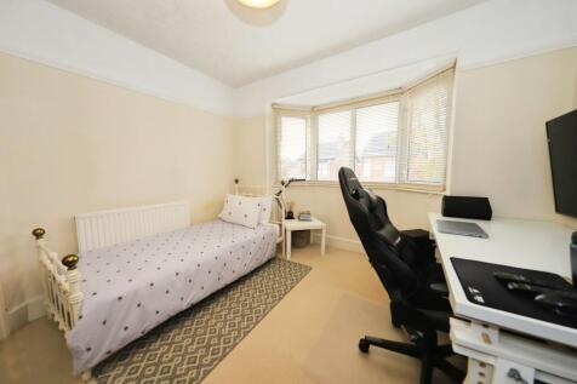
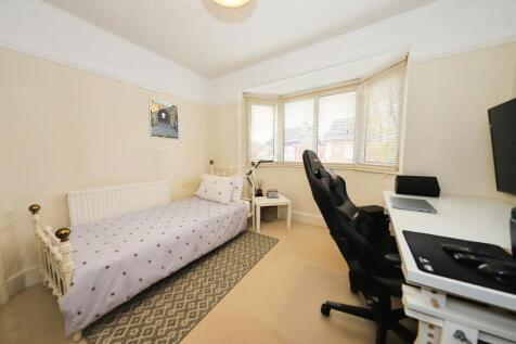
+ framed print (164, 120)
